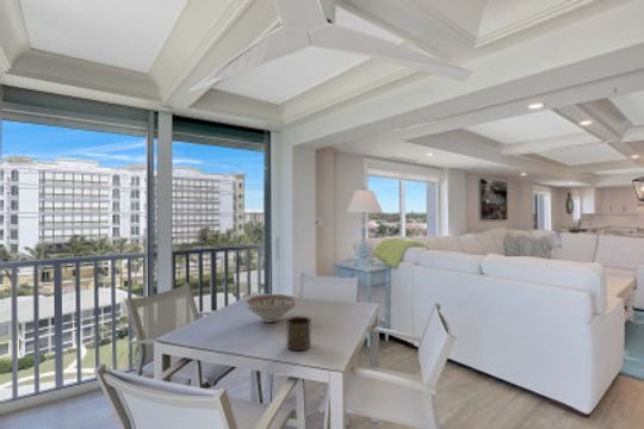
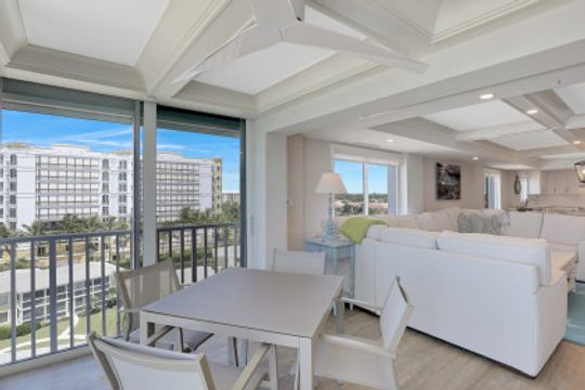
- cup (298, 332)
- decorative bowl (271, 309)
